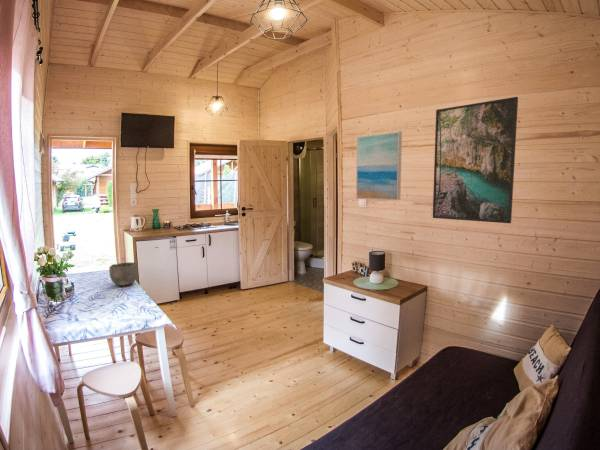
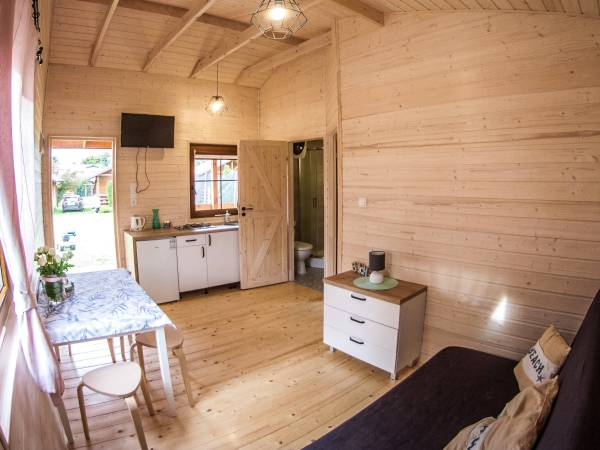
- wall art (377, 167)
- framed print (471, 163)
- bowl (123, 274)
